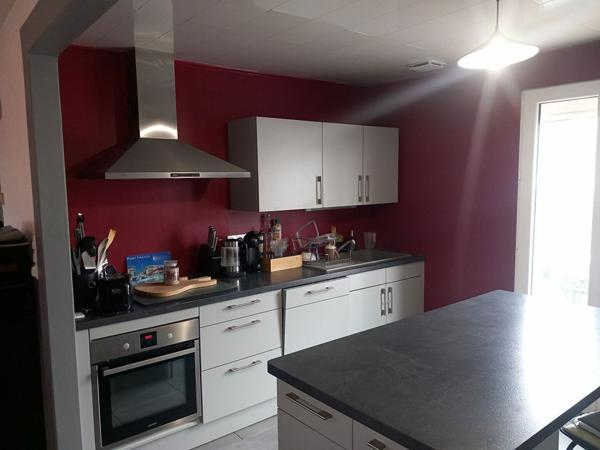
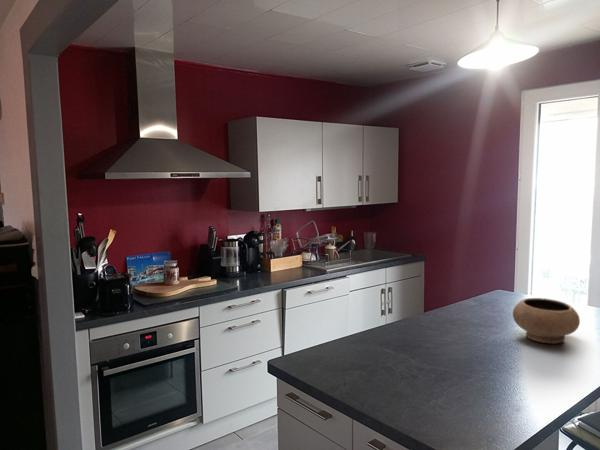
+ bowl (545, 320)
